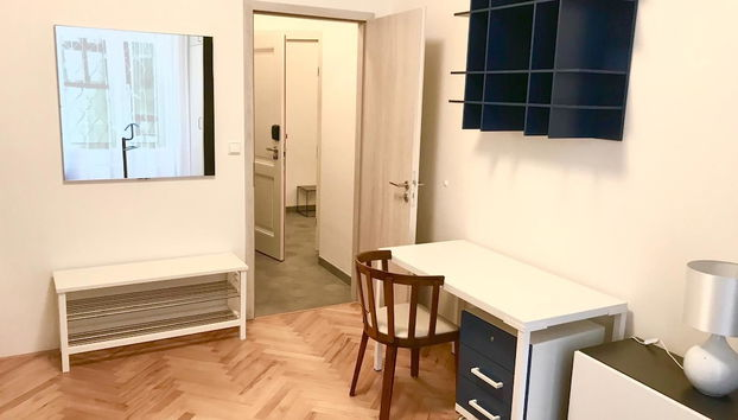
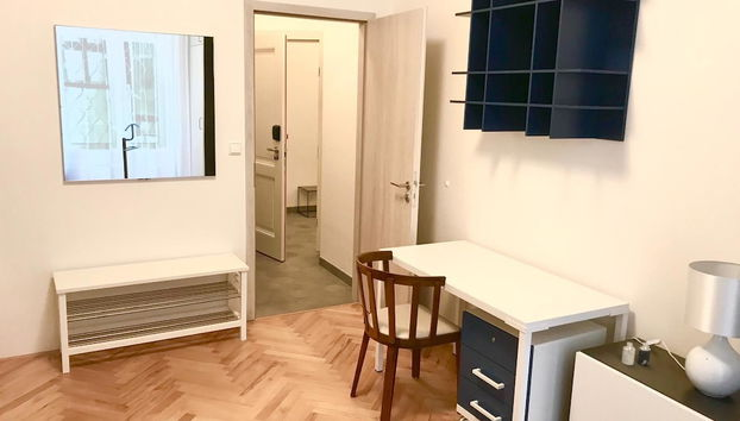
+ candle (638, 354)
